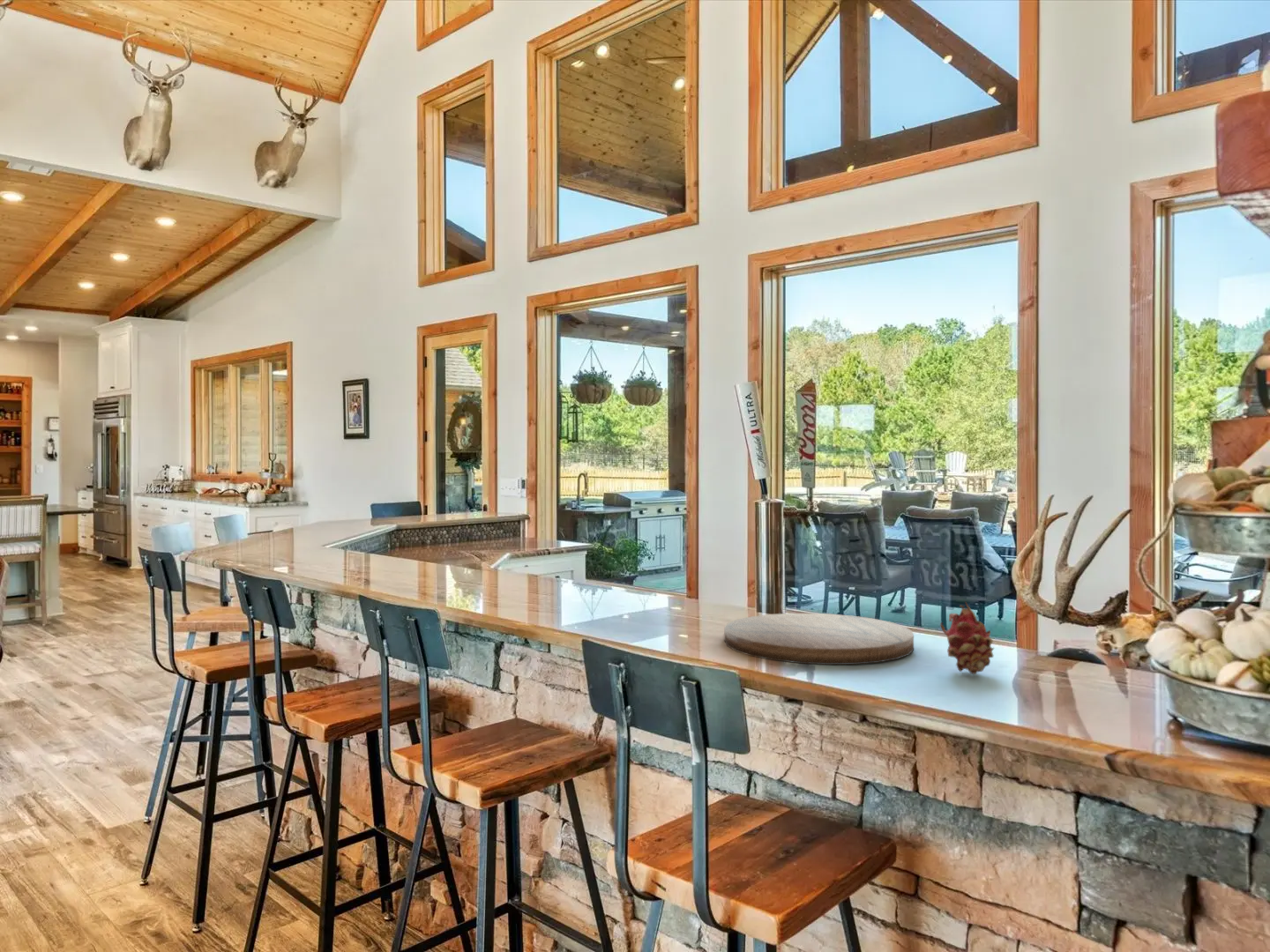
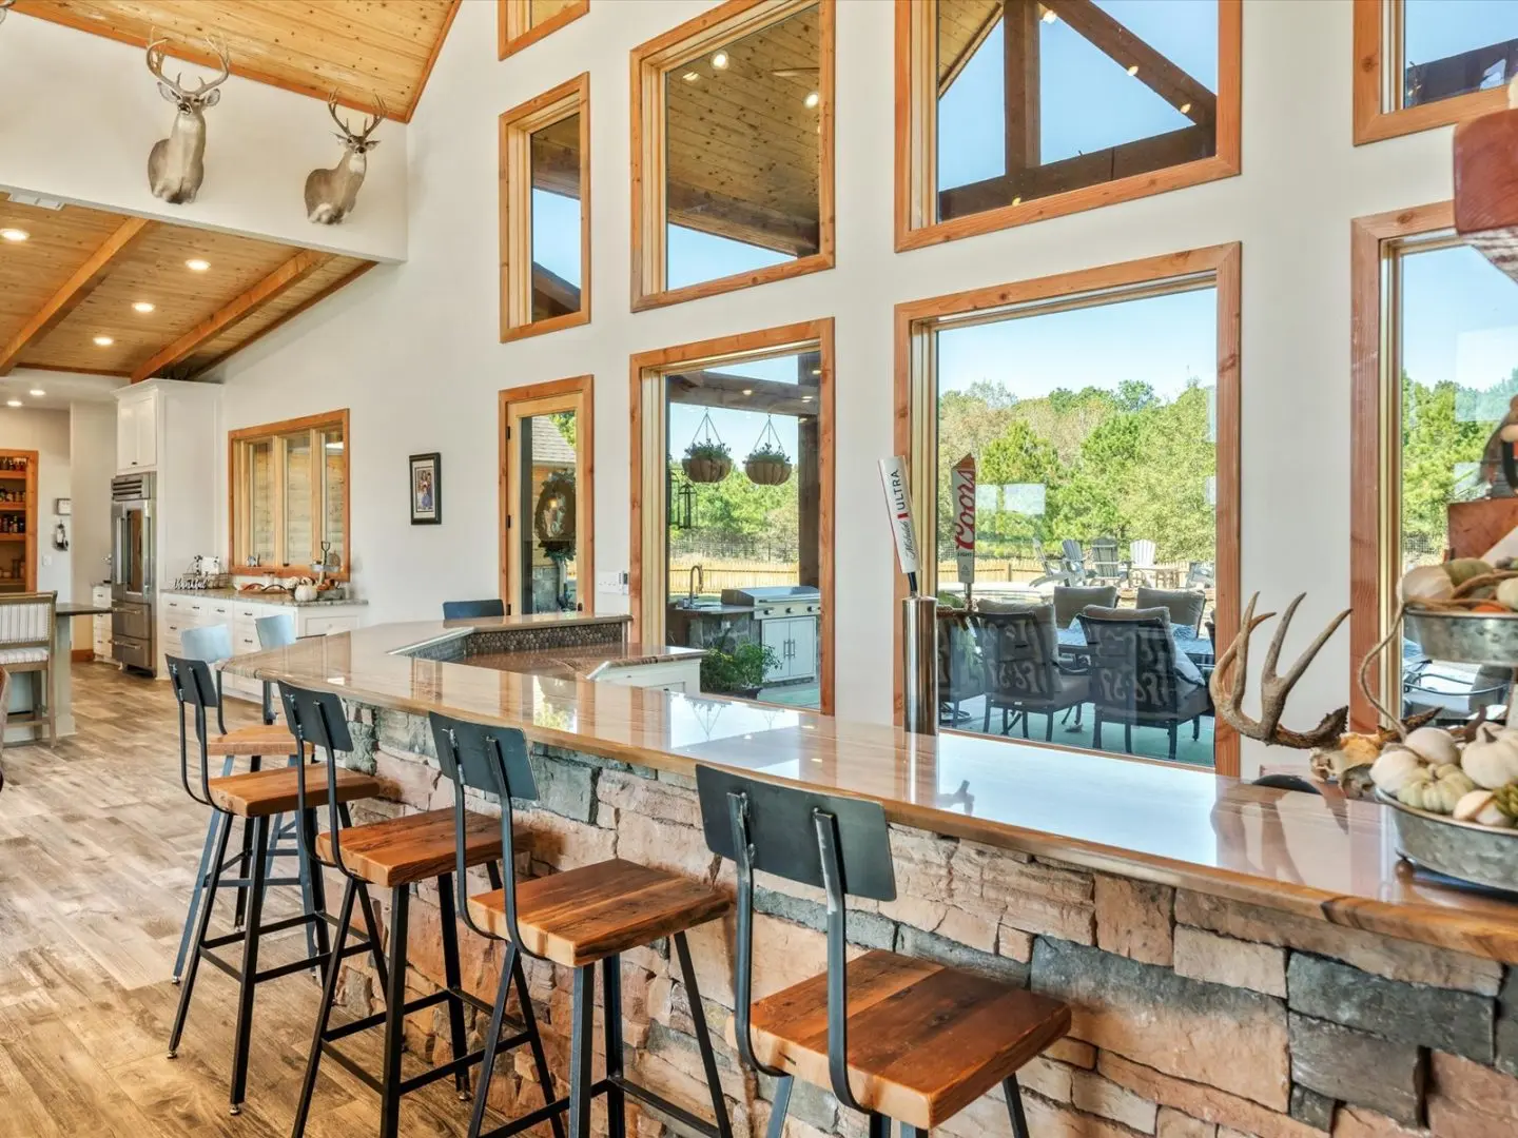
- fruit (967, 636)
- cutting board (817, 636)
